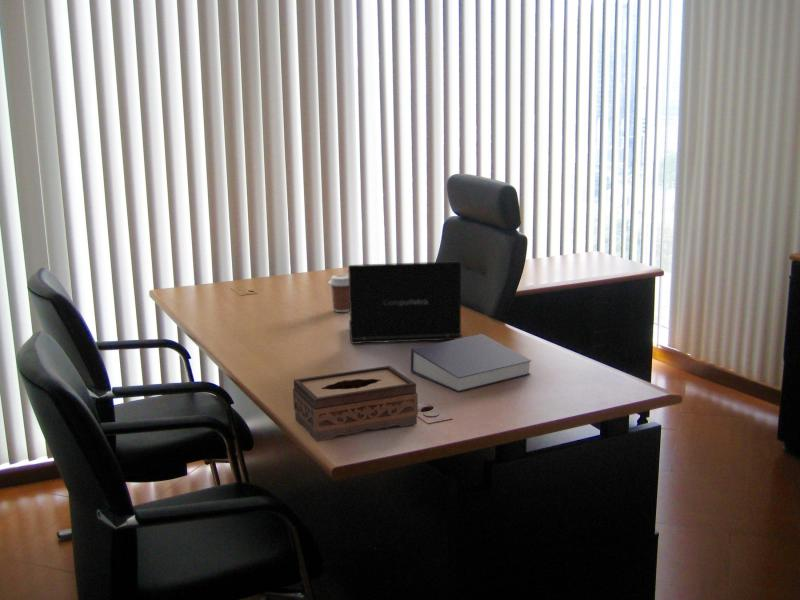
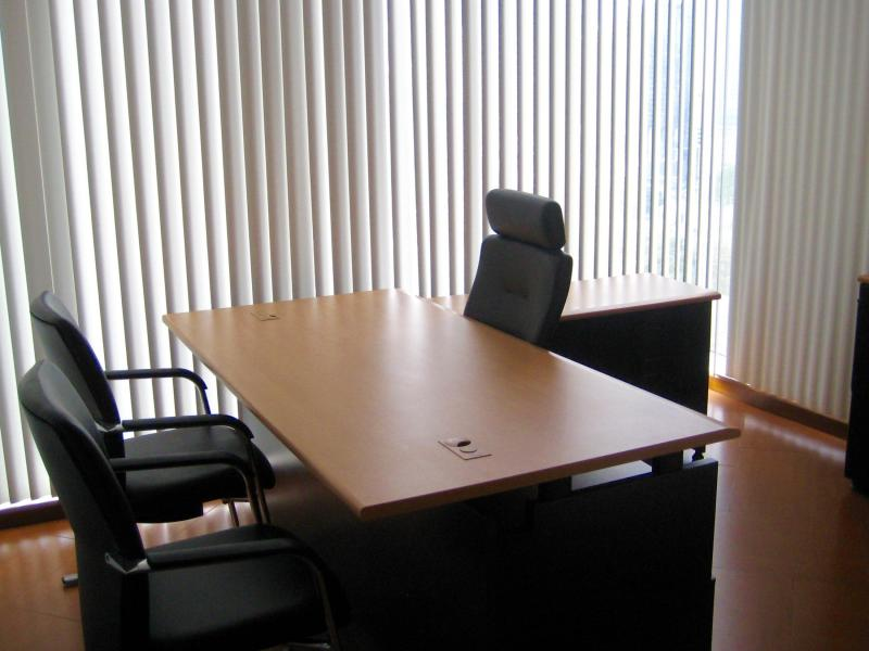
- coffee cup (341, 293)
- laptop (402, 295)
- book (470, 361)
- tissue box (354, 401)
